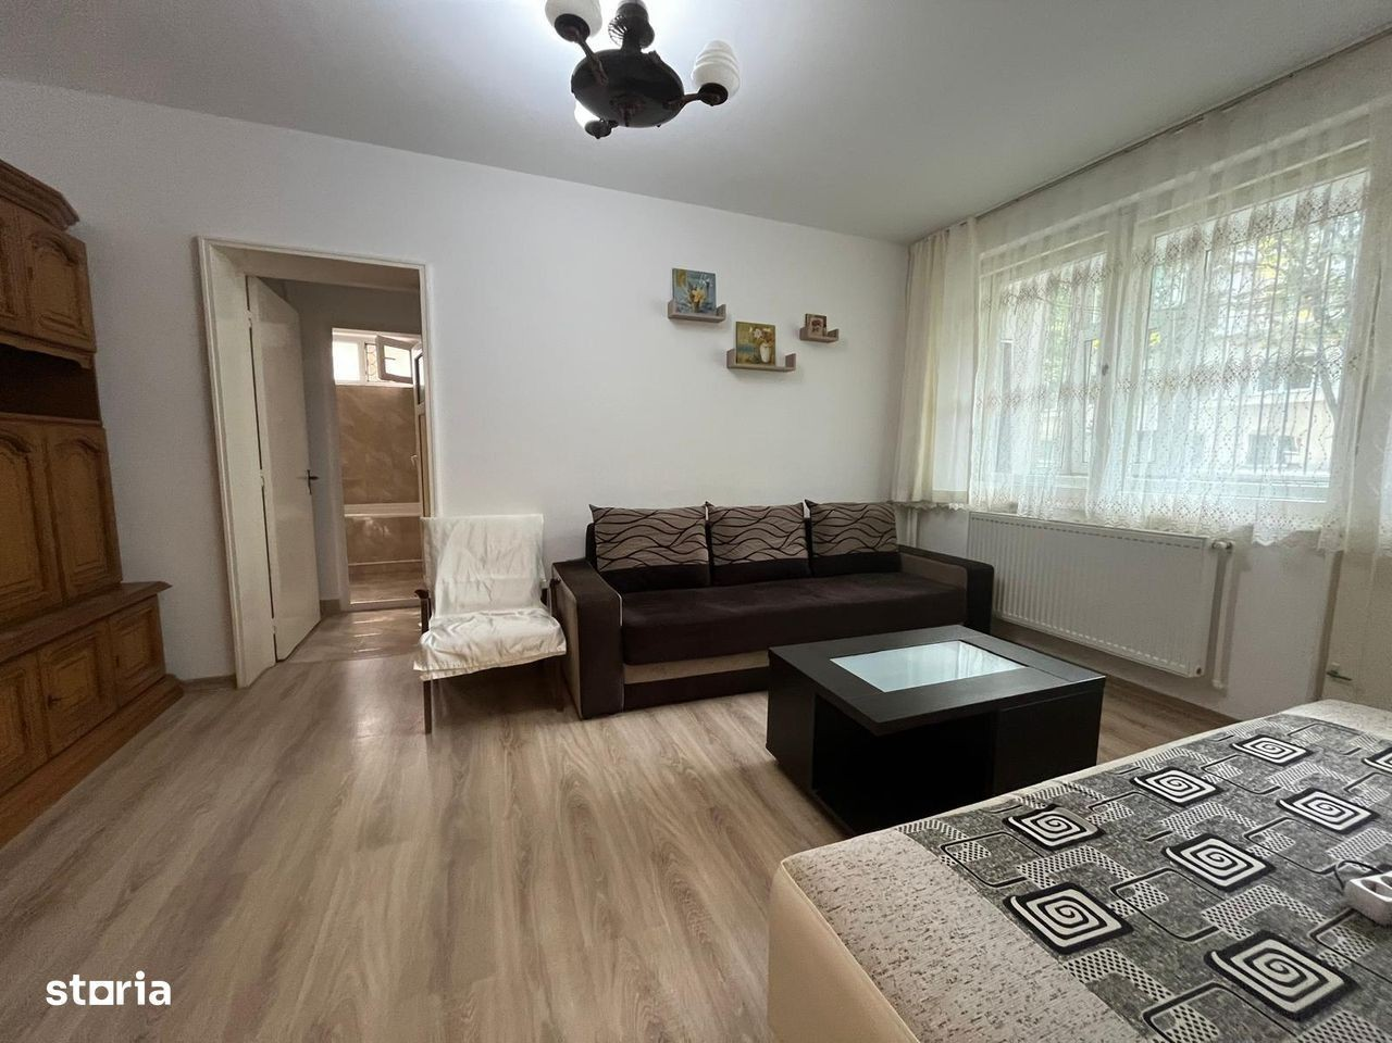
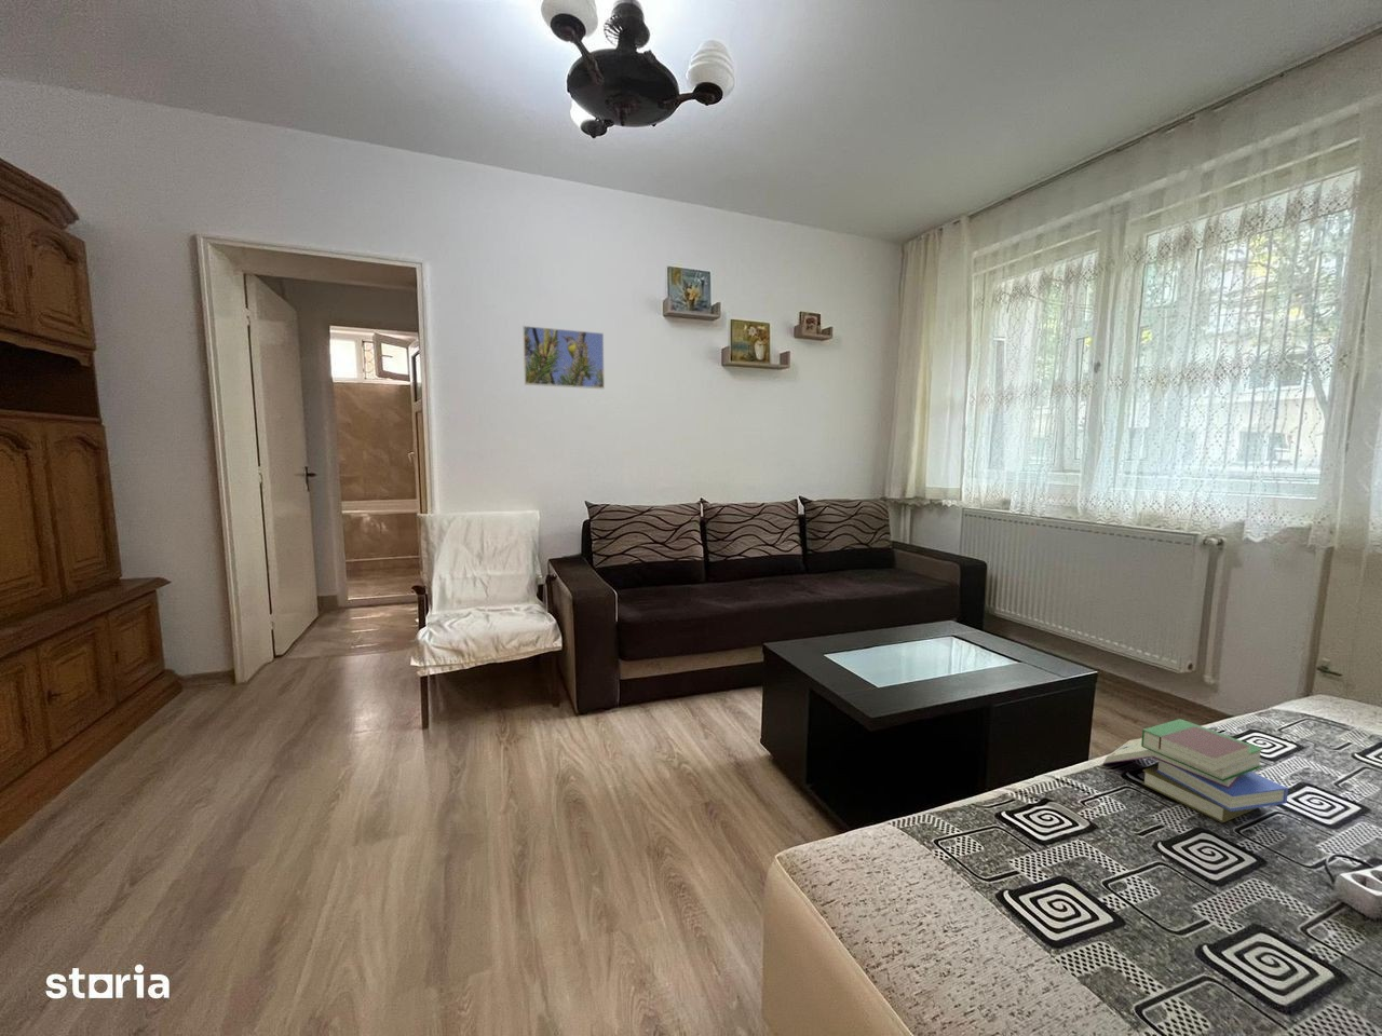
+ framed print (565, 358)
+ book (1175, 754)
